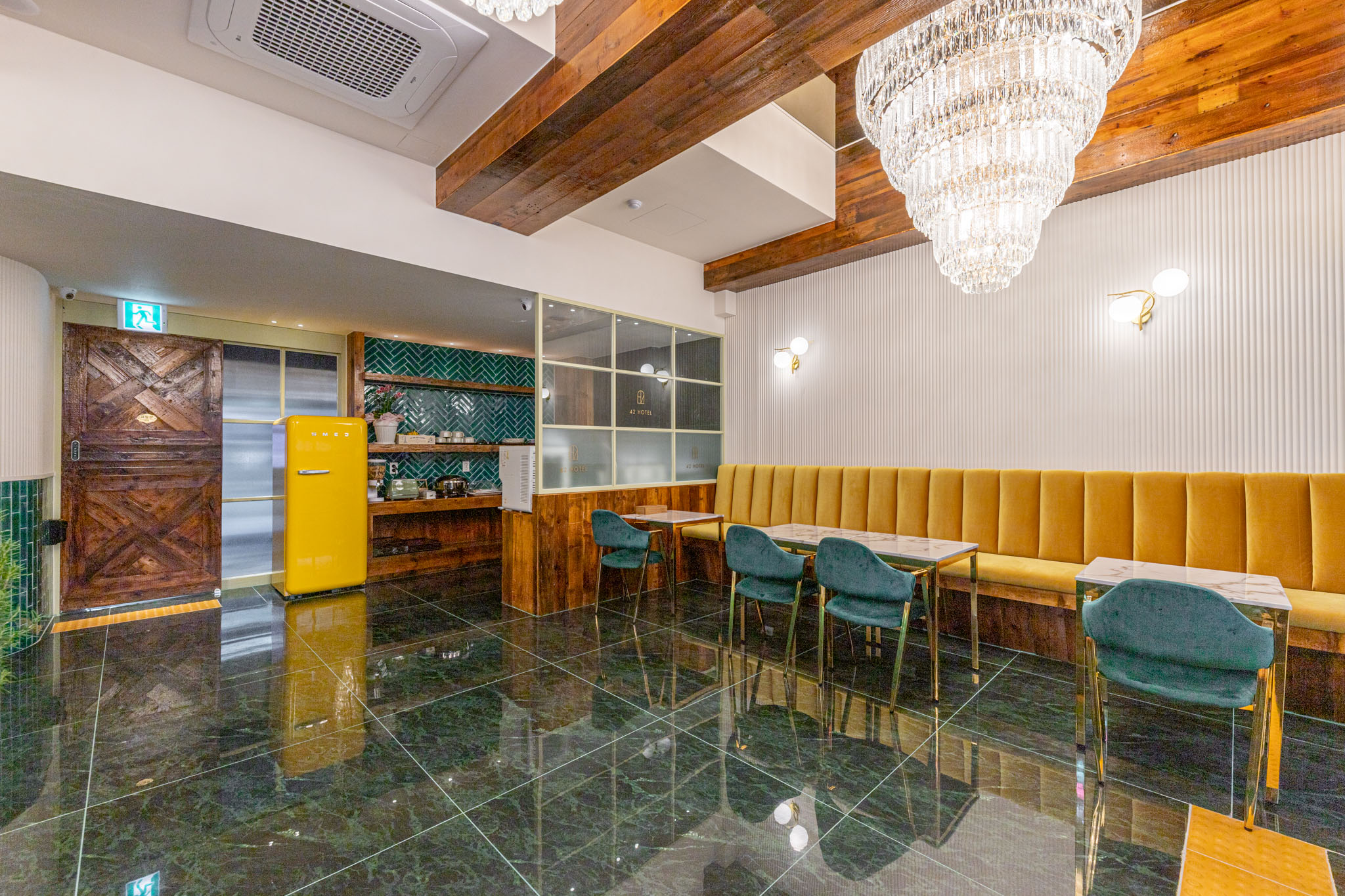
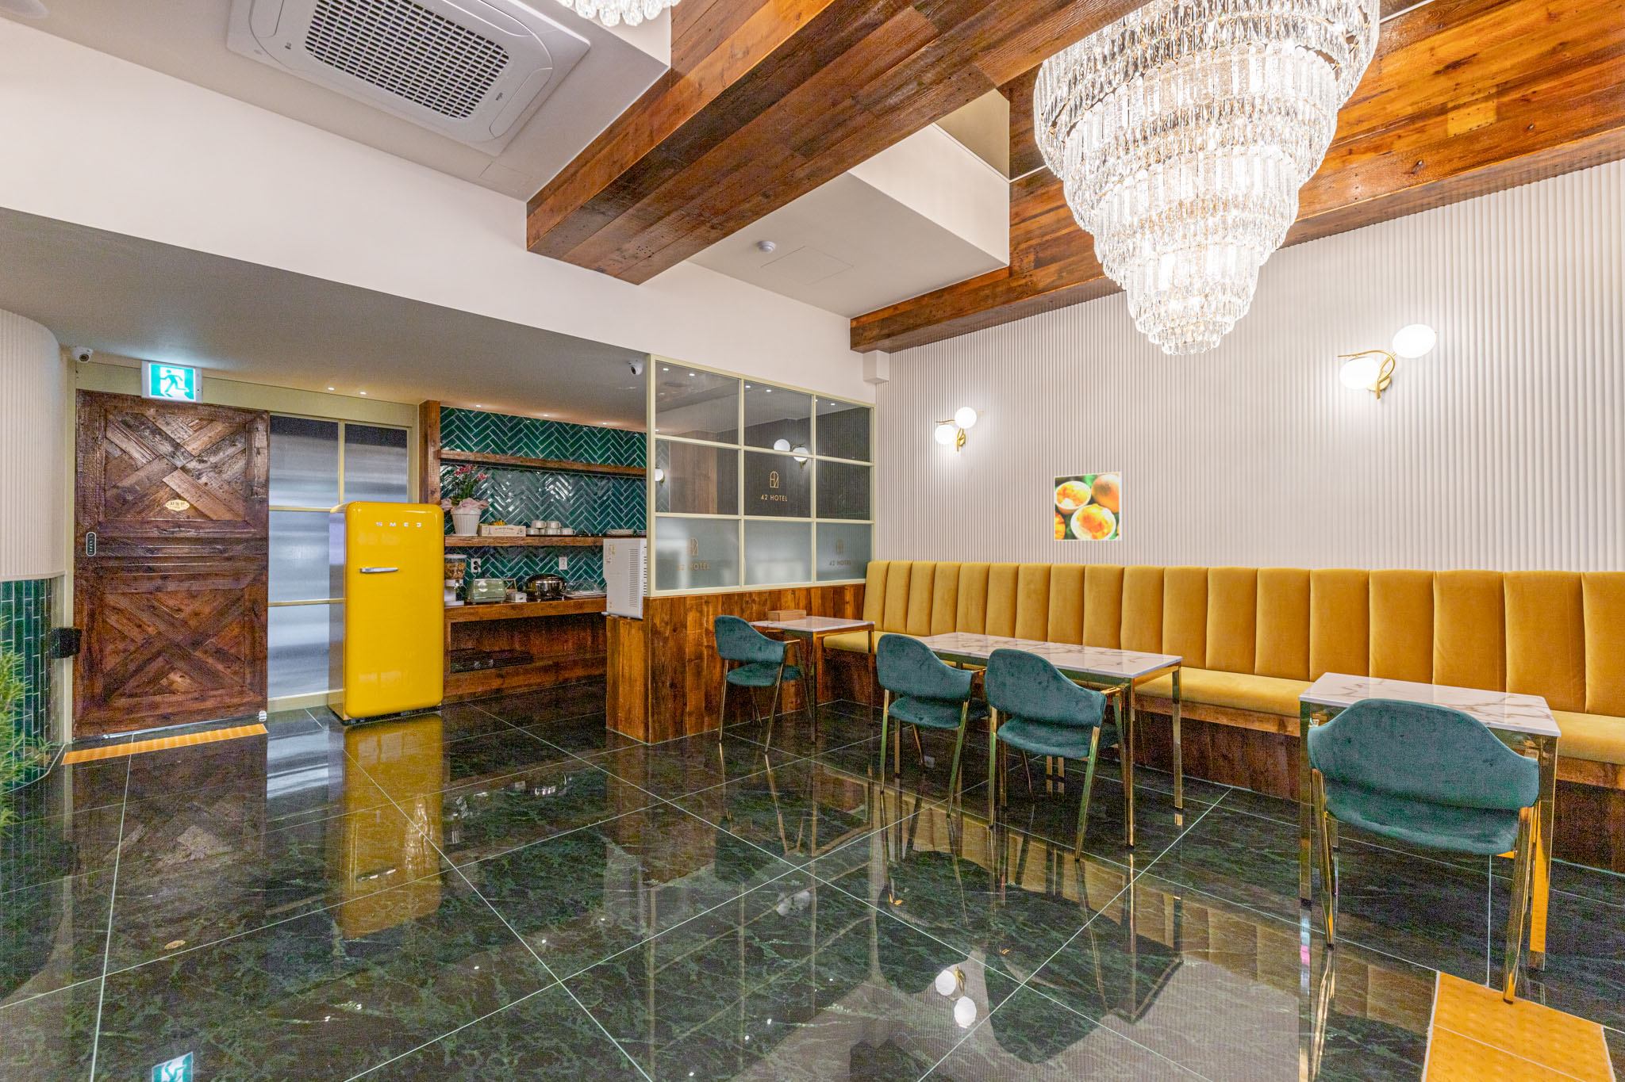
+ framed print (1086, 507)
